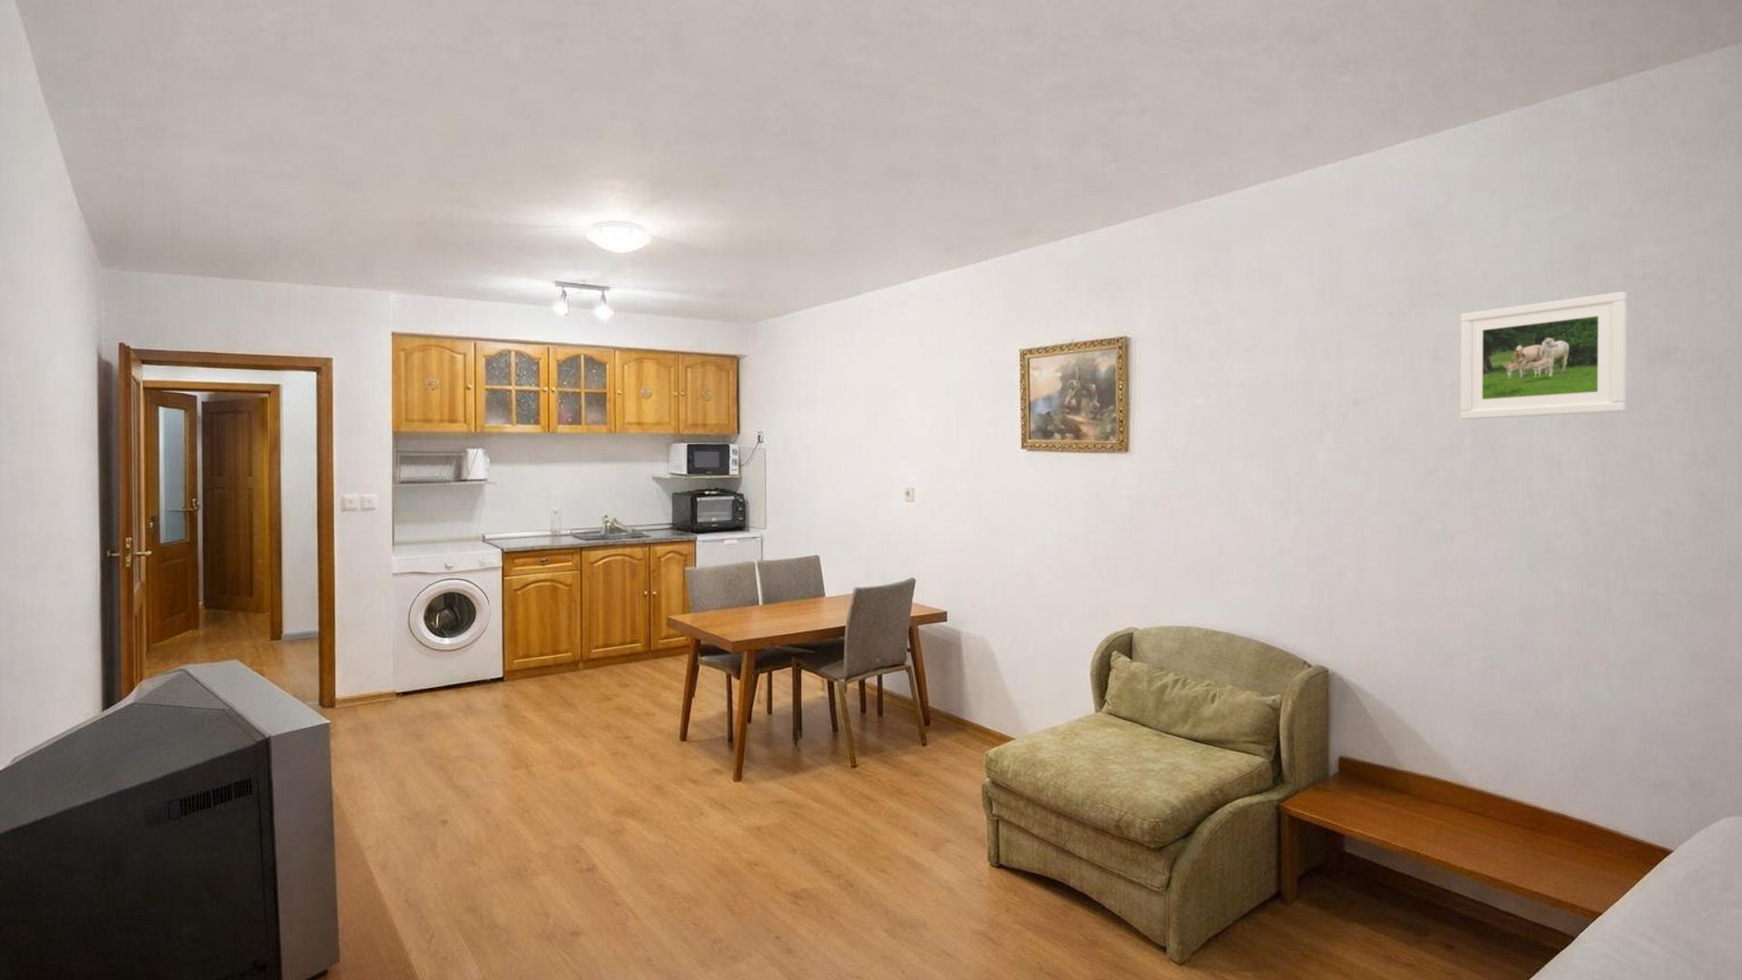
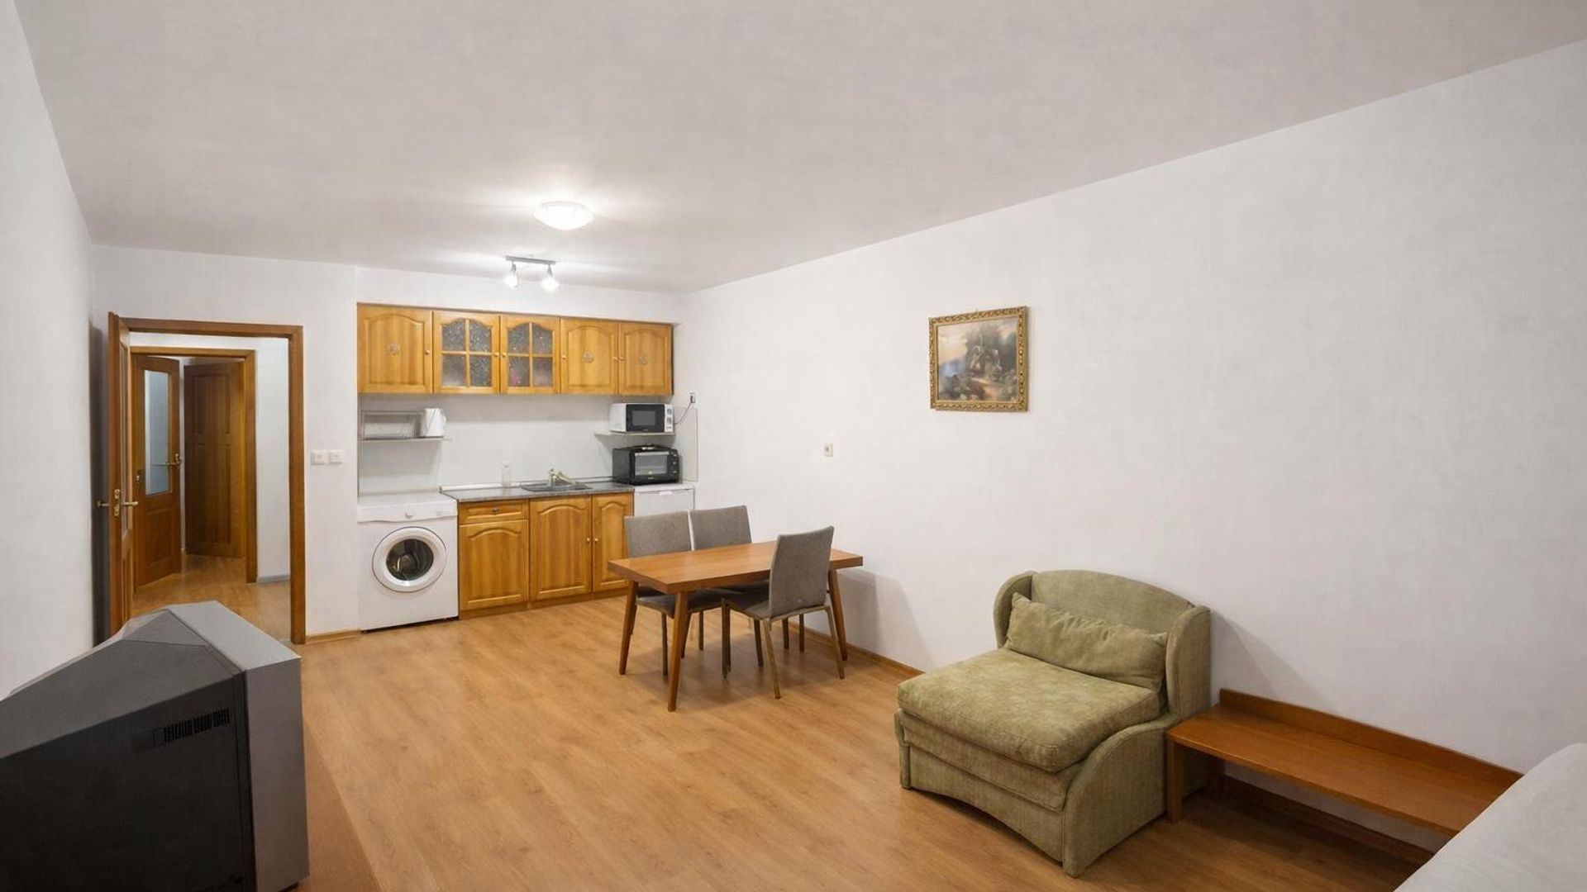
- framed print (1537, 359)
